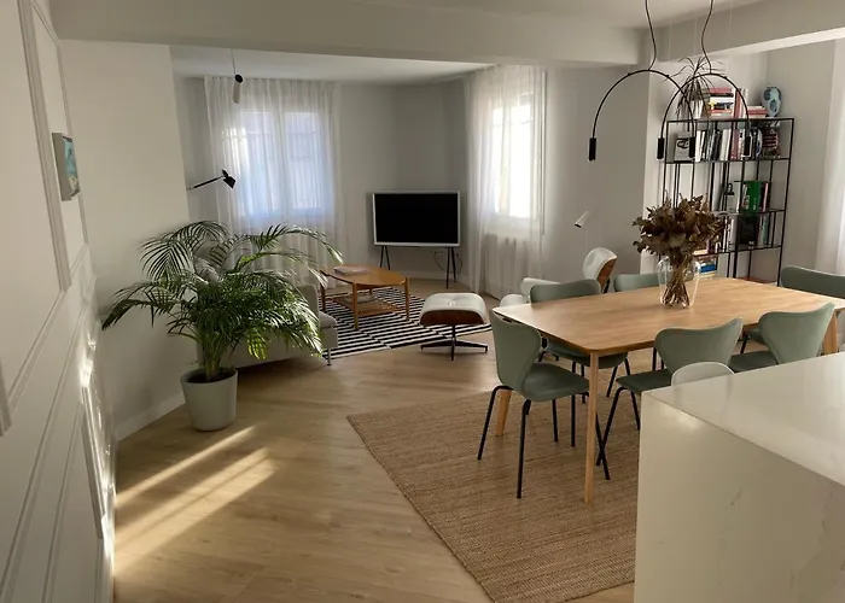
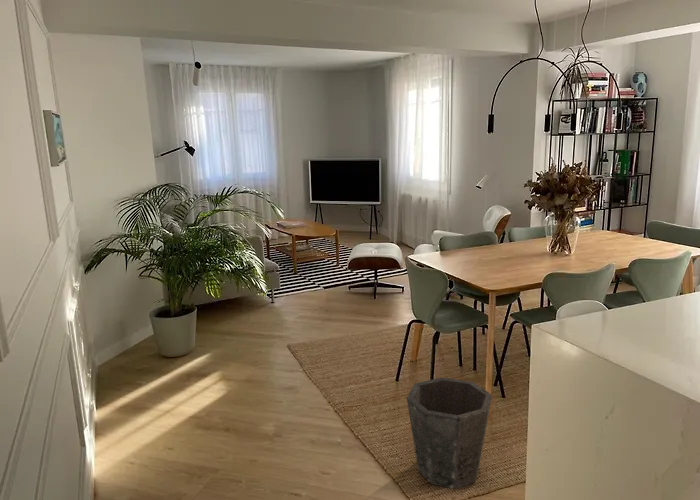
+ waste bin (449, 433)
